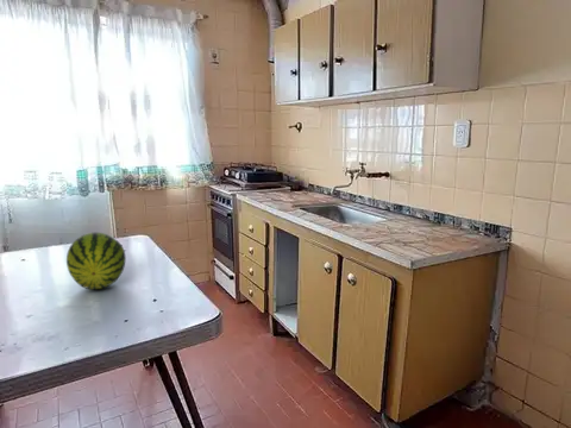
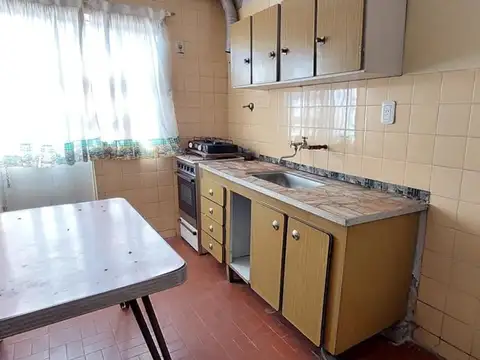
- fruit (96, 259)
